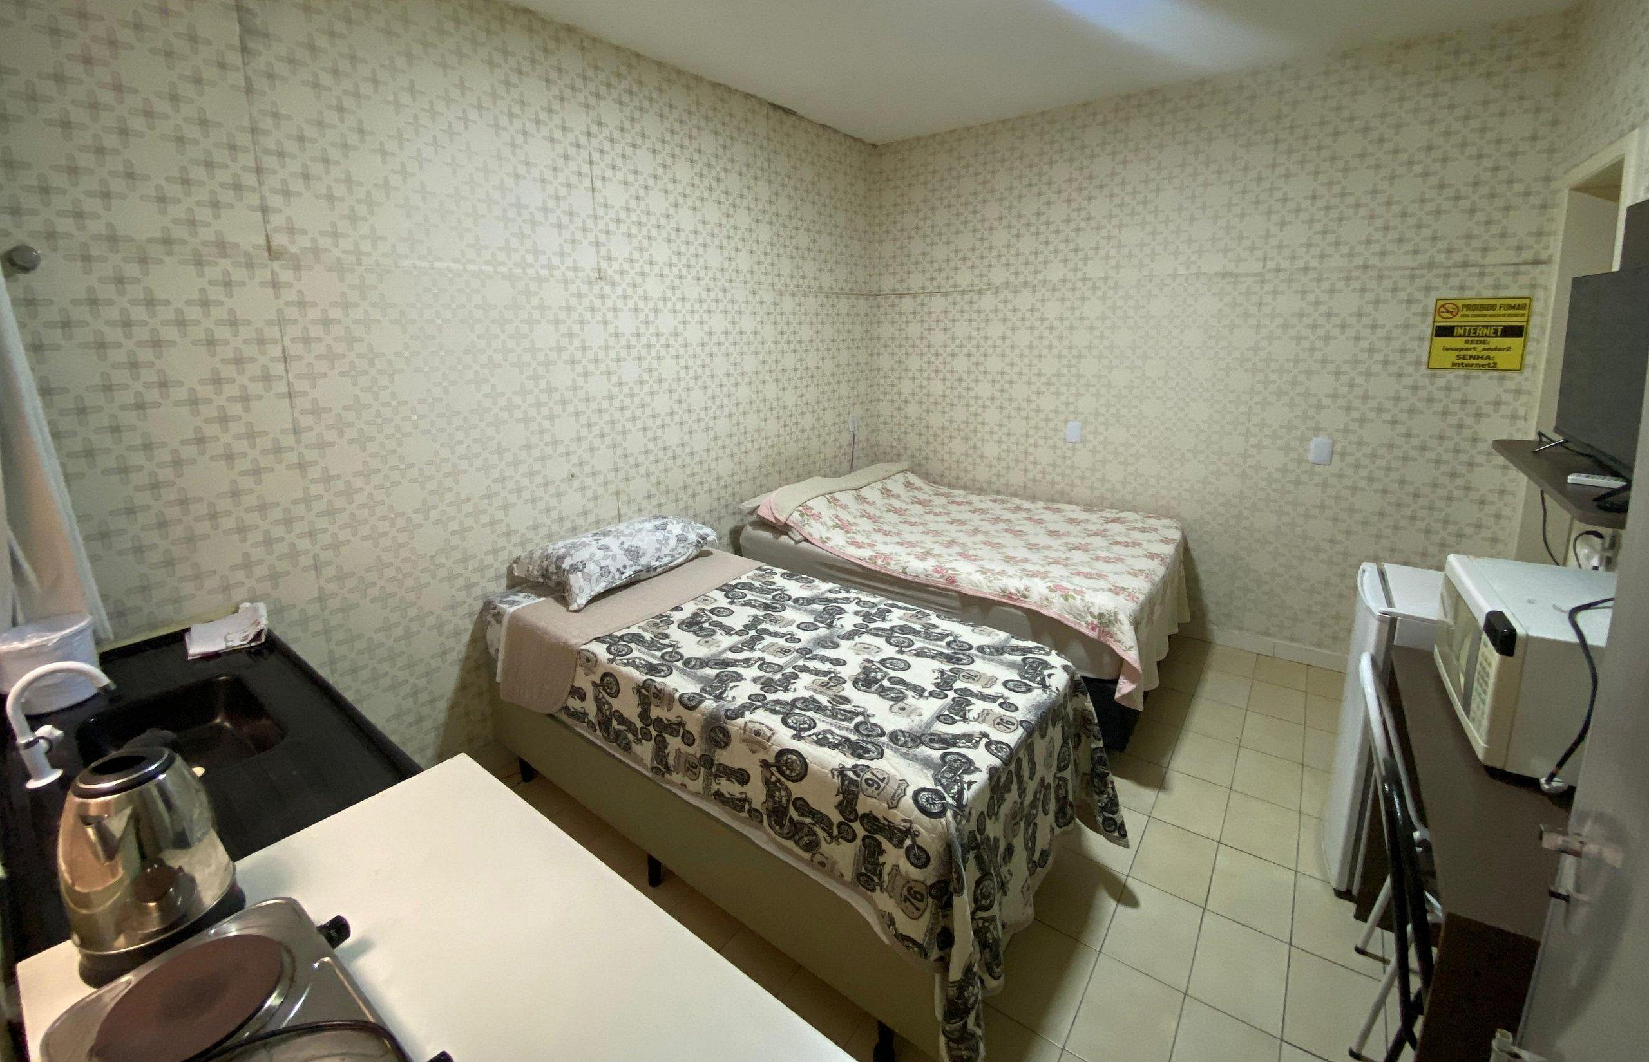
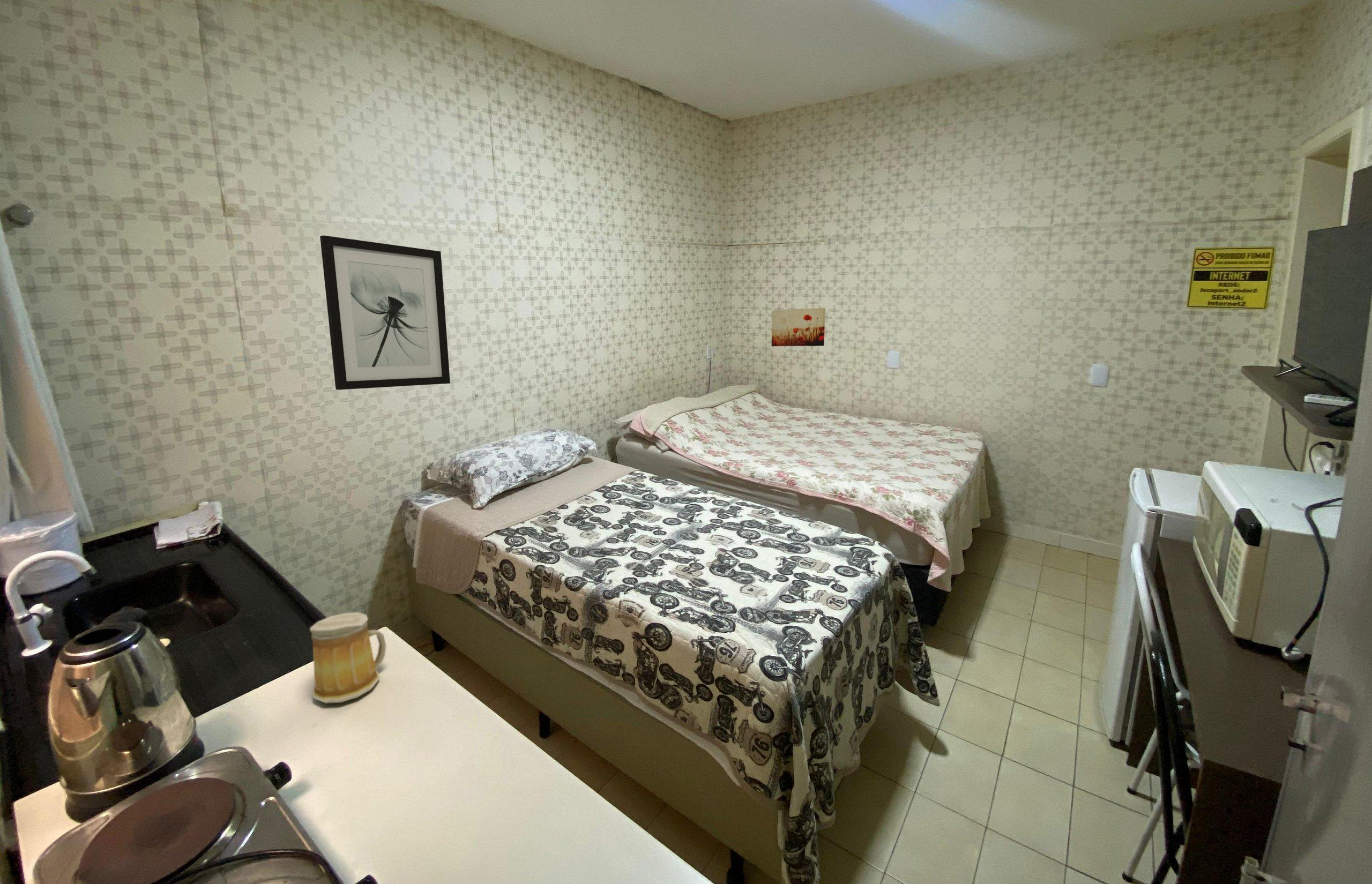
+ mug (348, 649)
+ wall art (797, 327)
+ wall art (391, 317)
